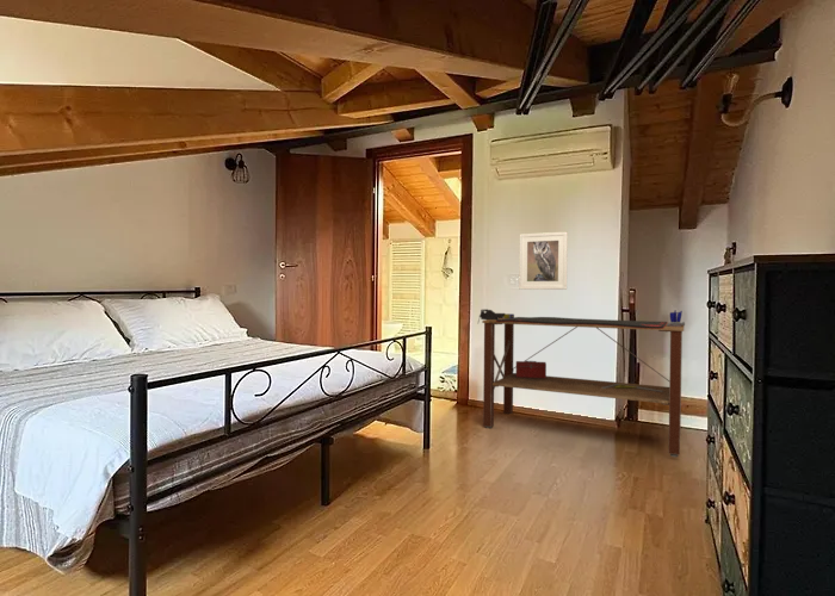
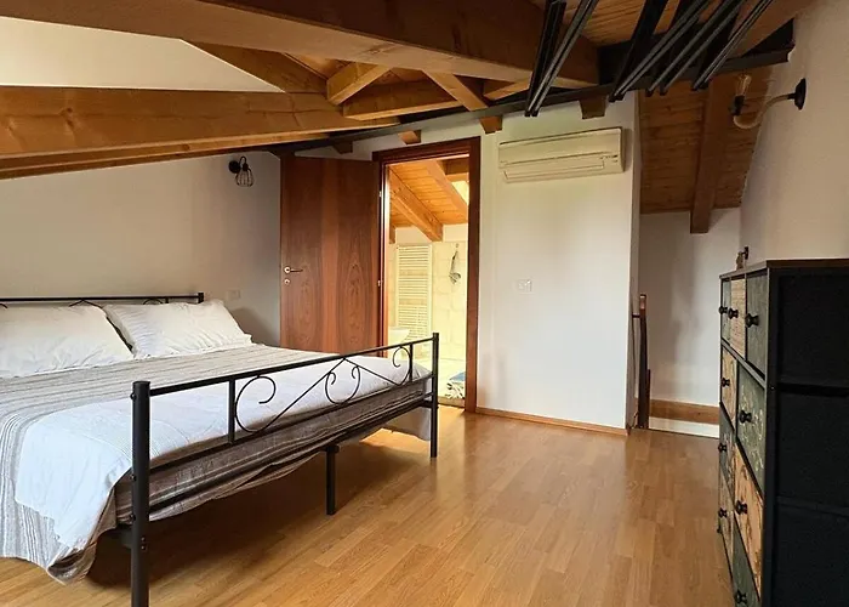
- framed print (543, 261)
- desk (573, 378)
